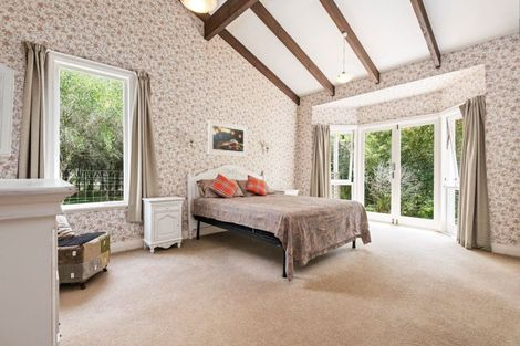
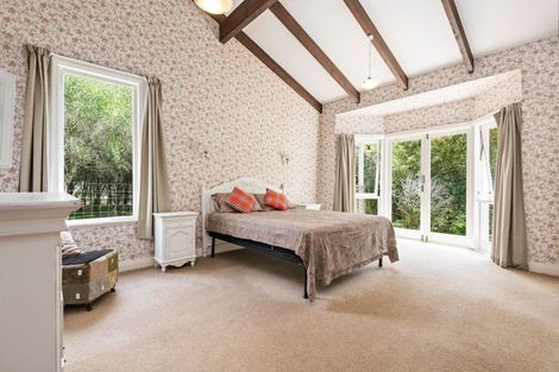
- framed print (228, 139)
